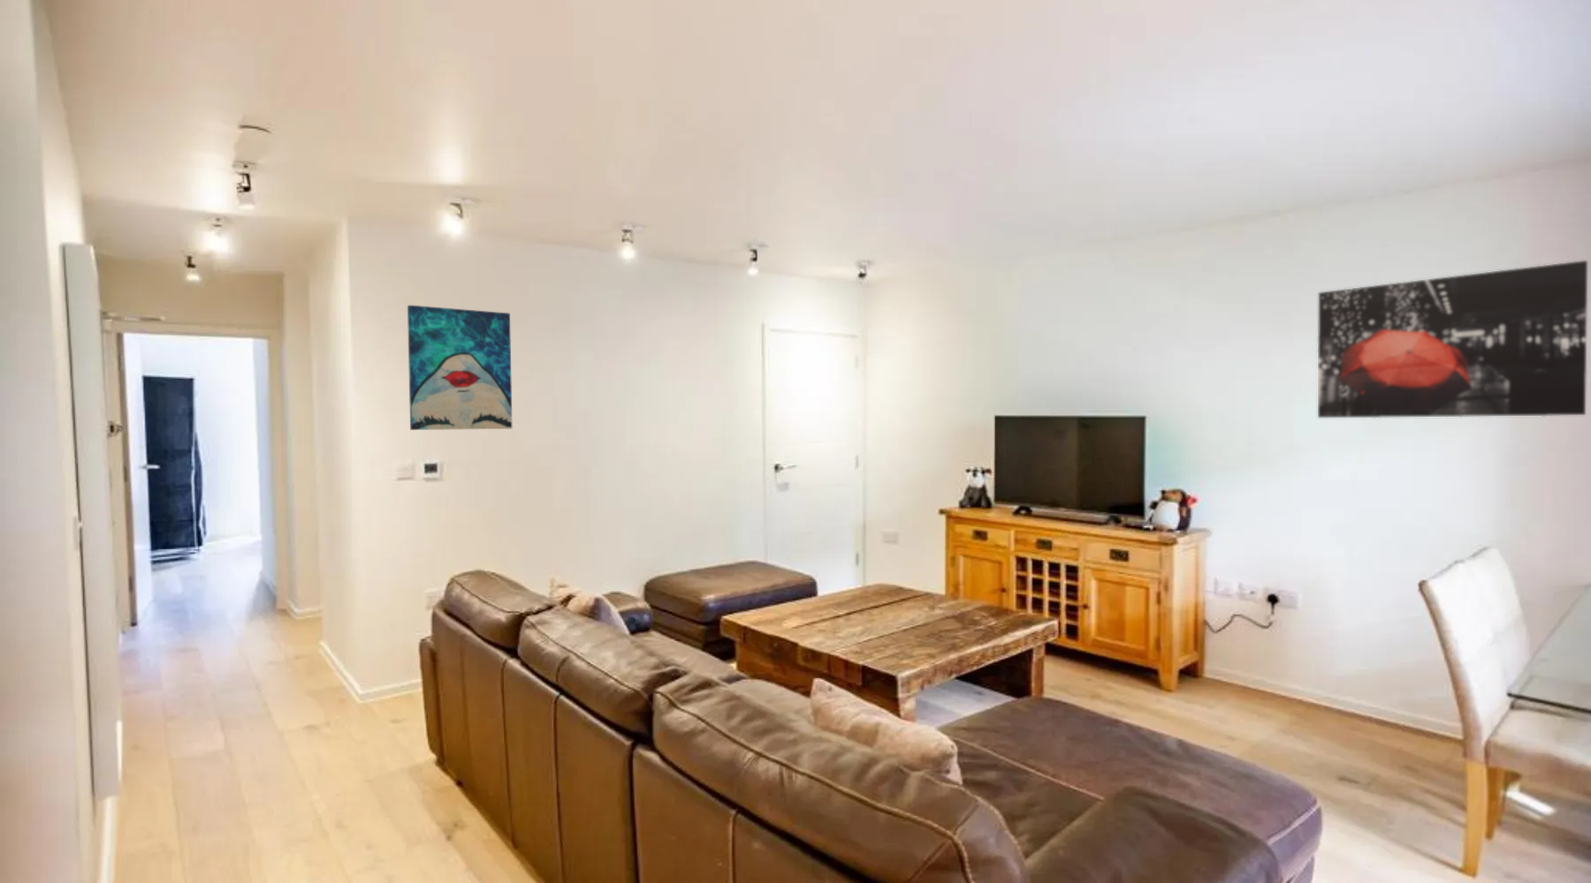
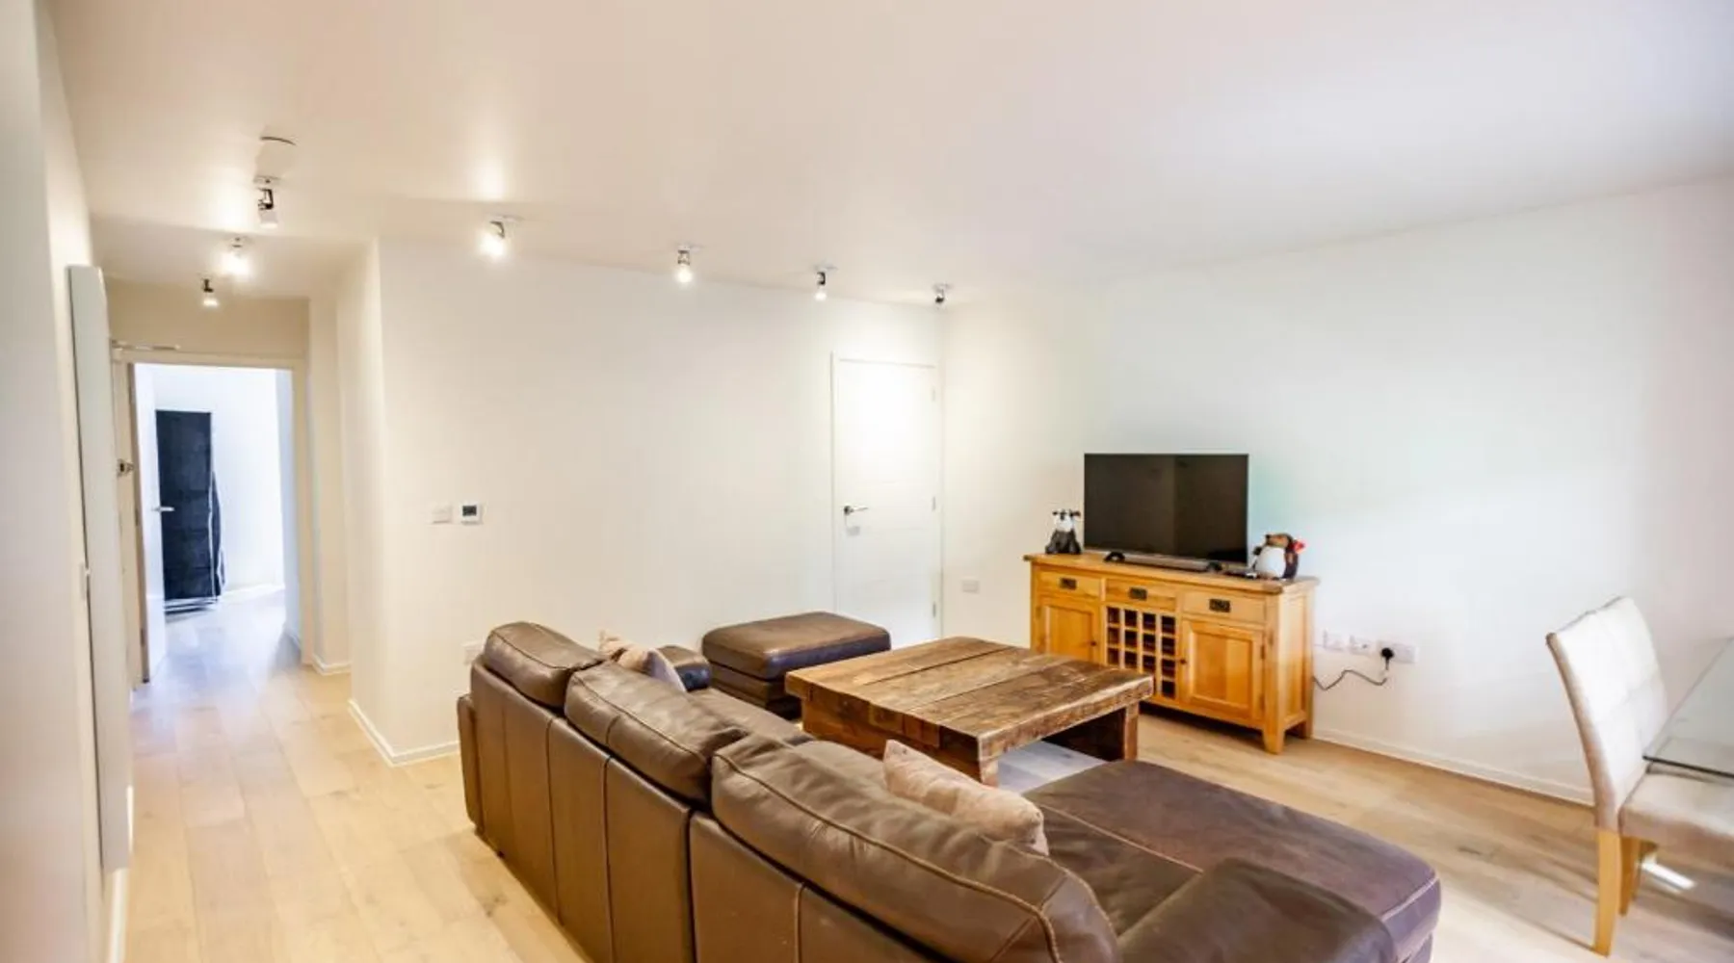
- wall art (1438, 347)
- wall art (461, 369)
